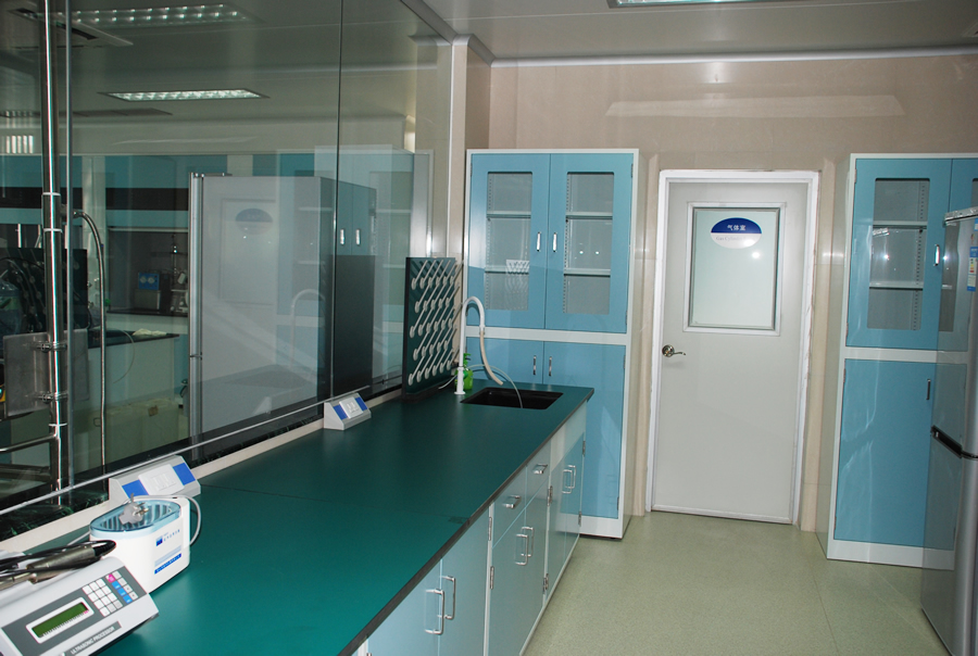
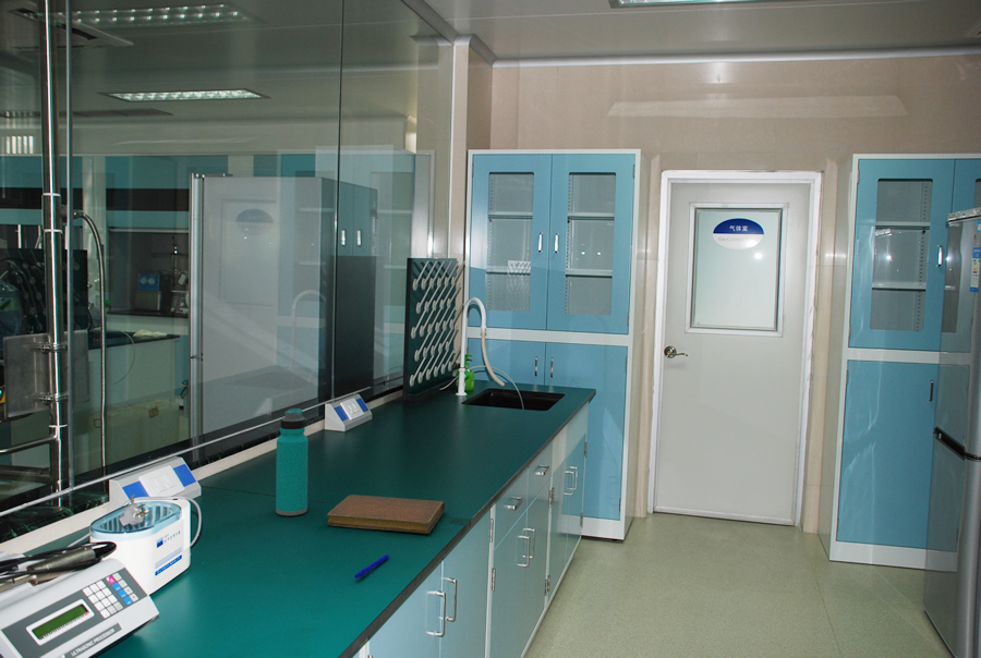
+ water bottle (292, 461)
+ notebook (387, 512)
+ pen (373, 564)
